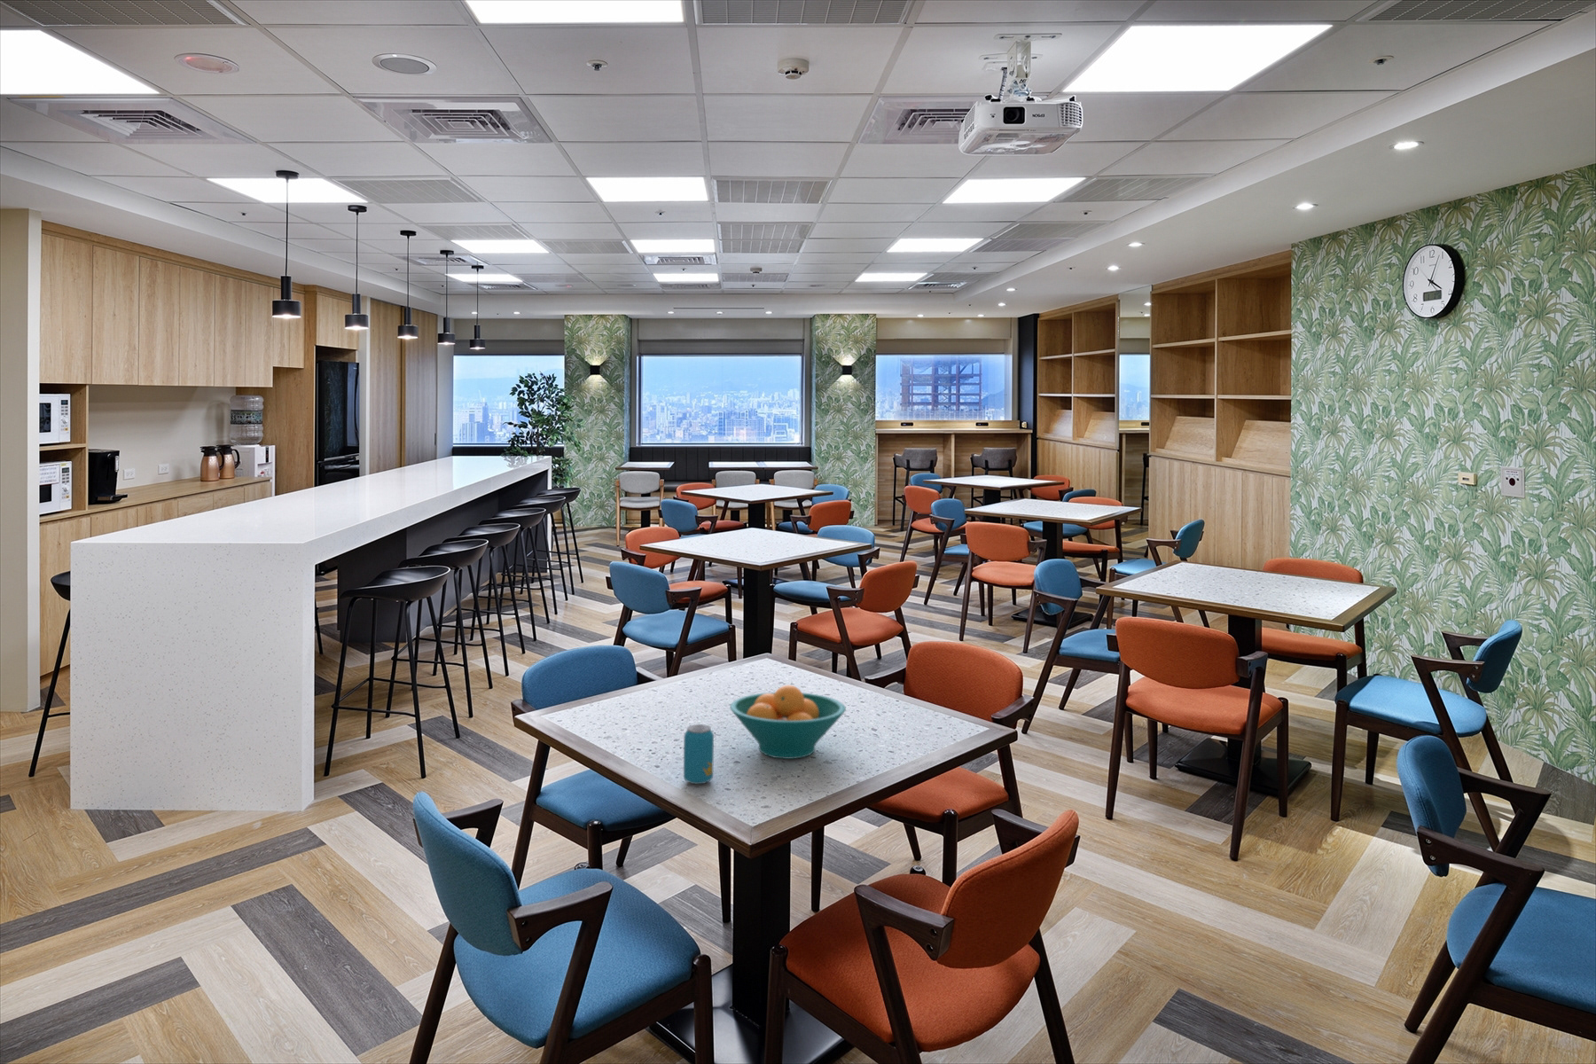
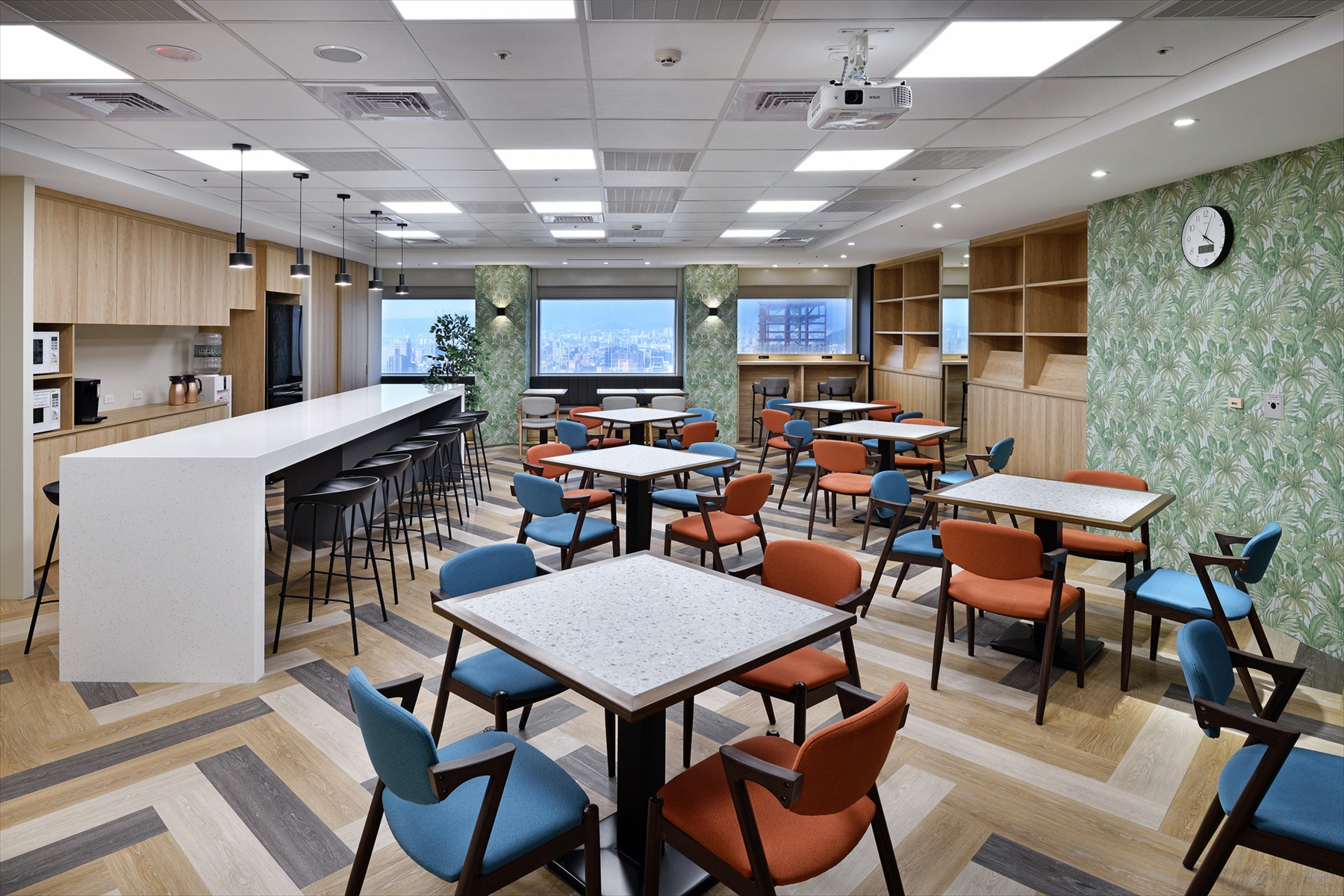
- beverage can (698, 754)
- fruit bowl (787, 718)
